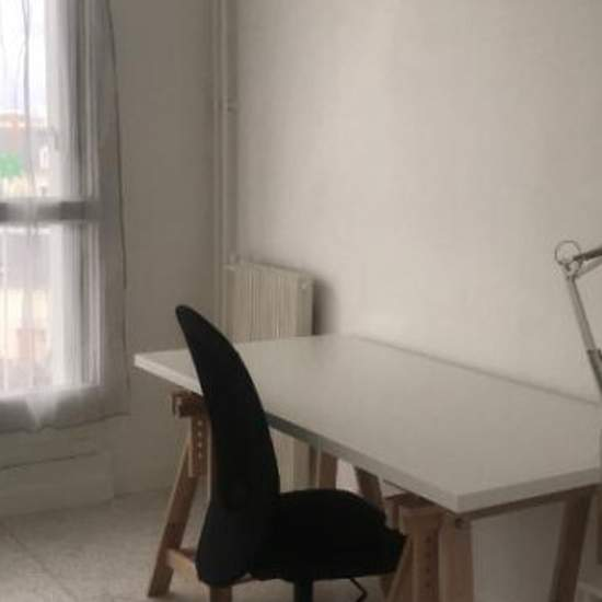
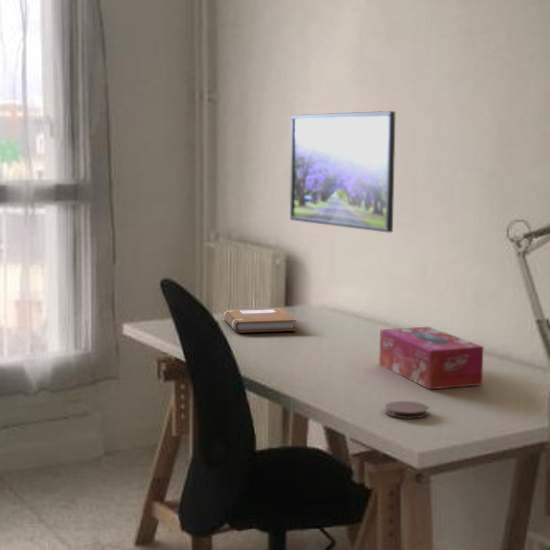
+ tissue box (429, 356)
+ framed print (338, 169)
+ notebook (257, 319)
+ coaster (406, 409)
